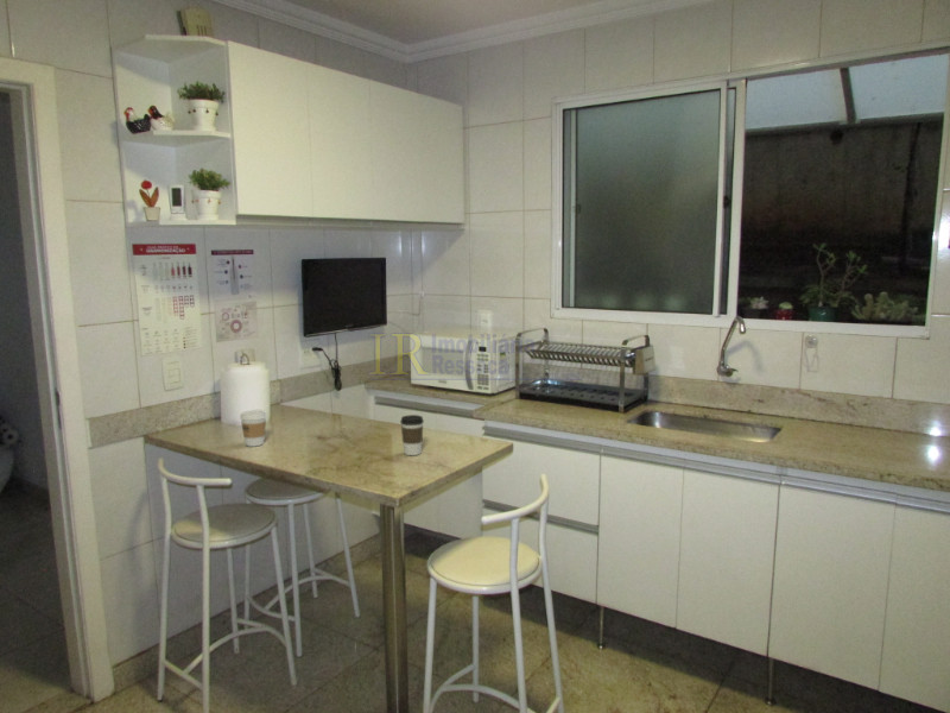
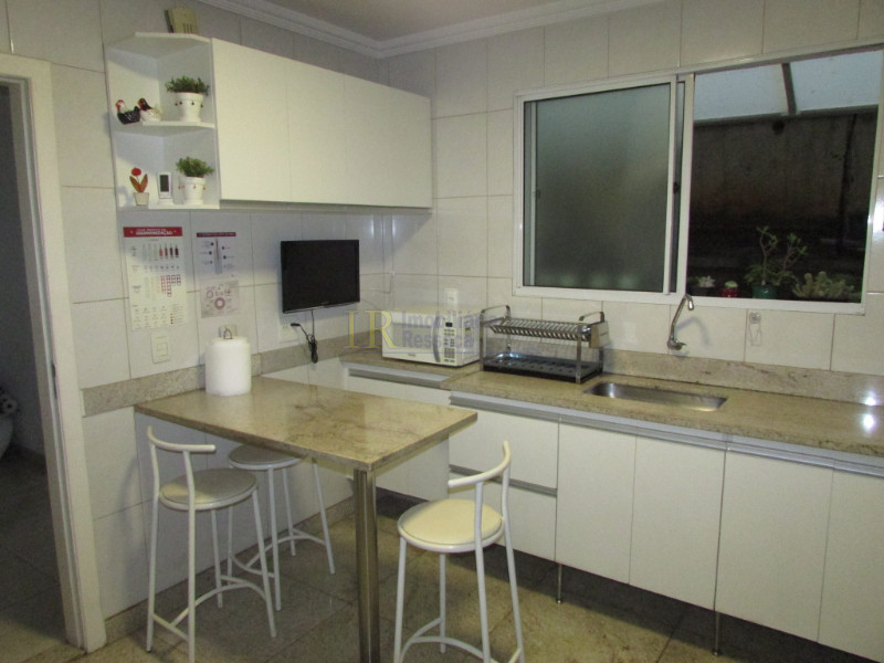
- coffee cup (253, 427)
- coffee cup (412, 435)
